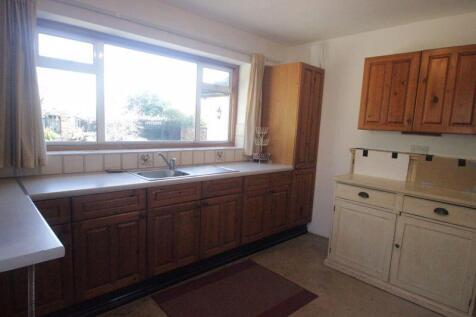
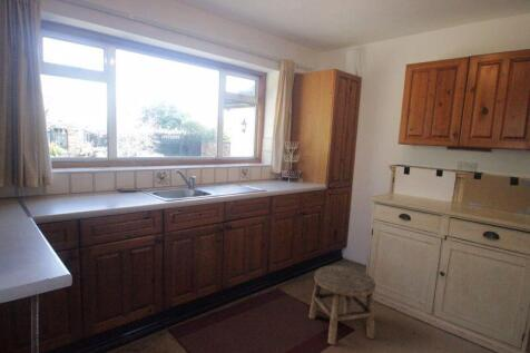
+ stool (344, 303)
